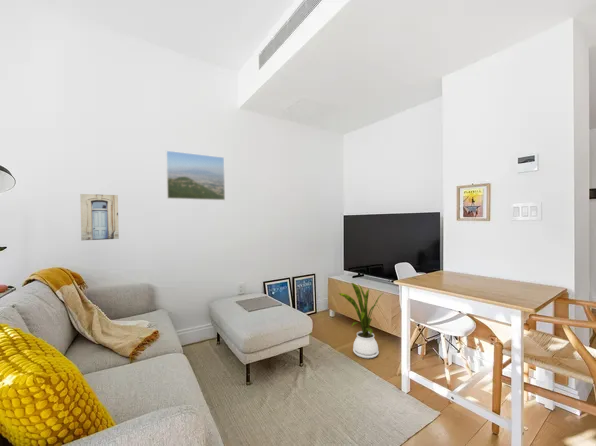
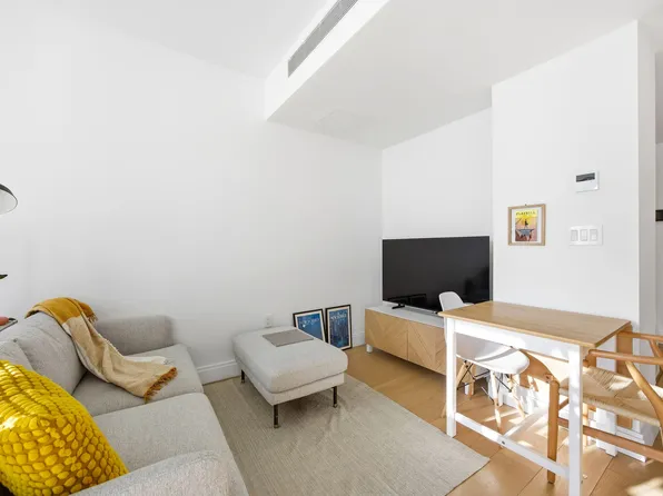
- house plant (362, 316)
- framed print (197, 176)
- wall art (100, 217)
